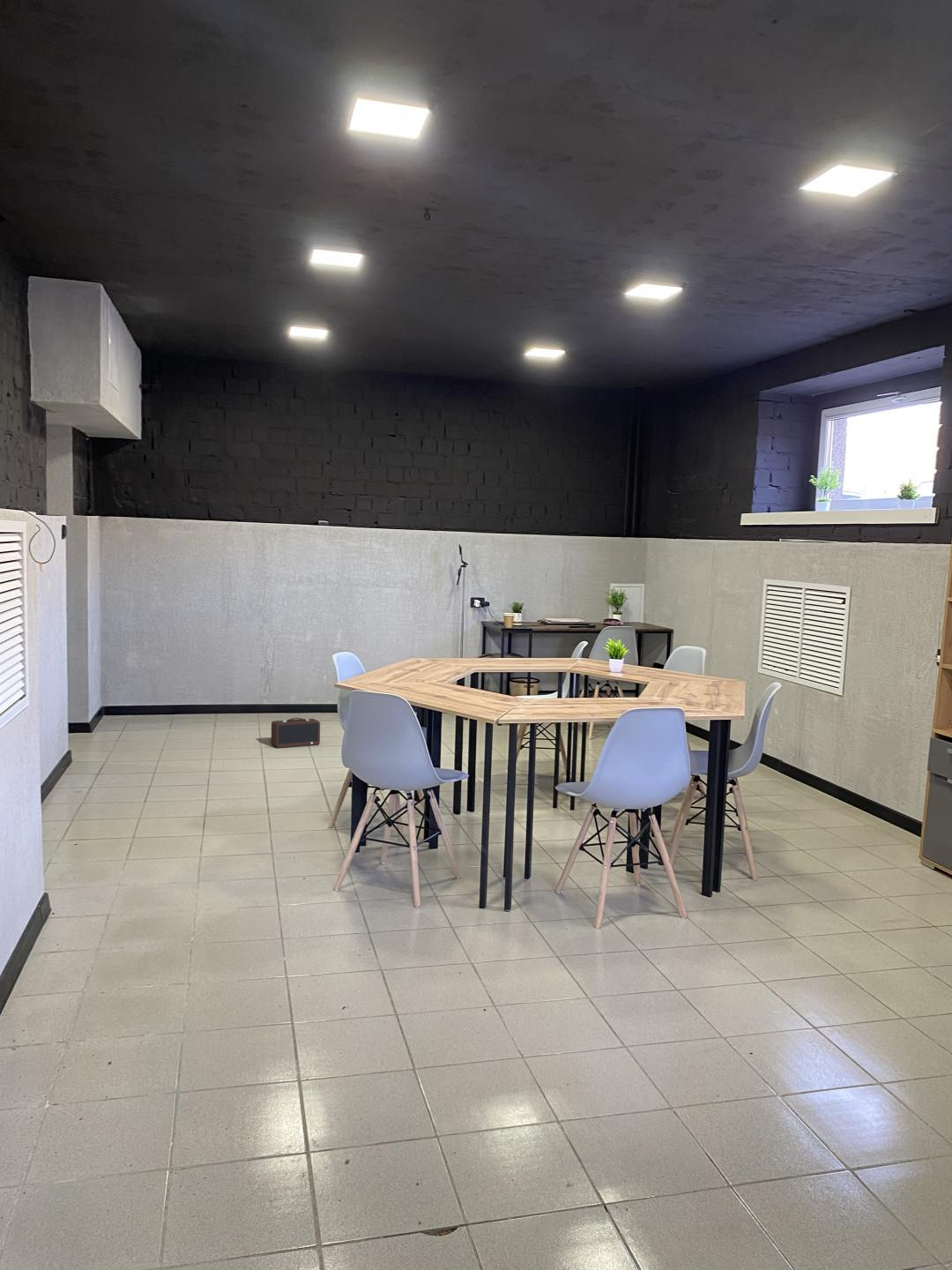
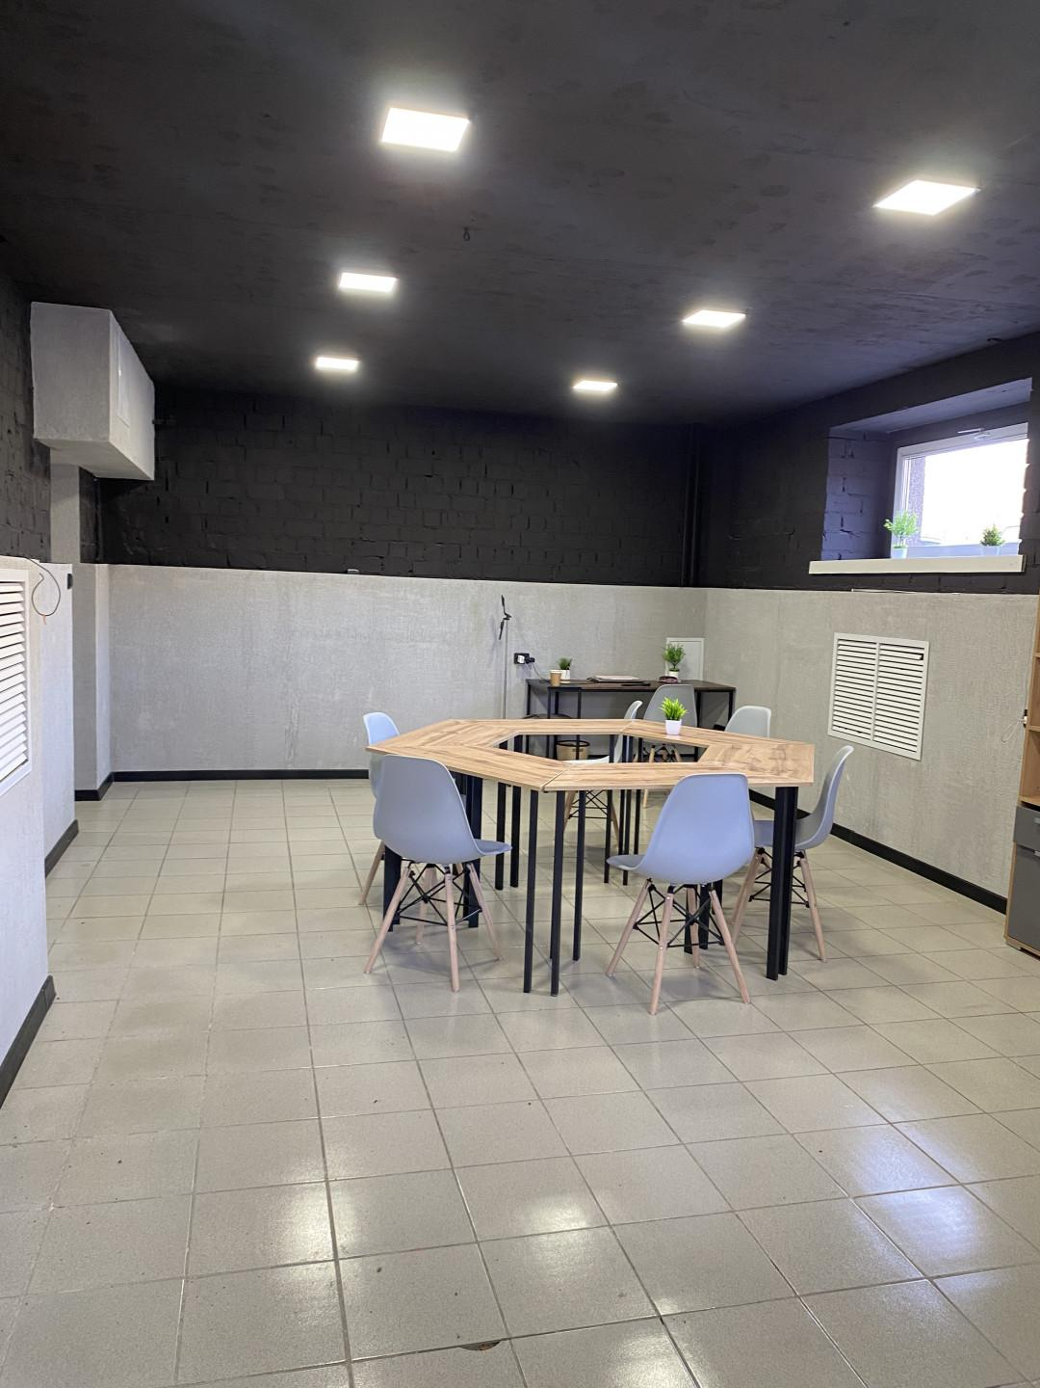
- speaker (295, 731)
